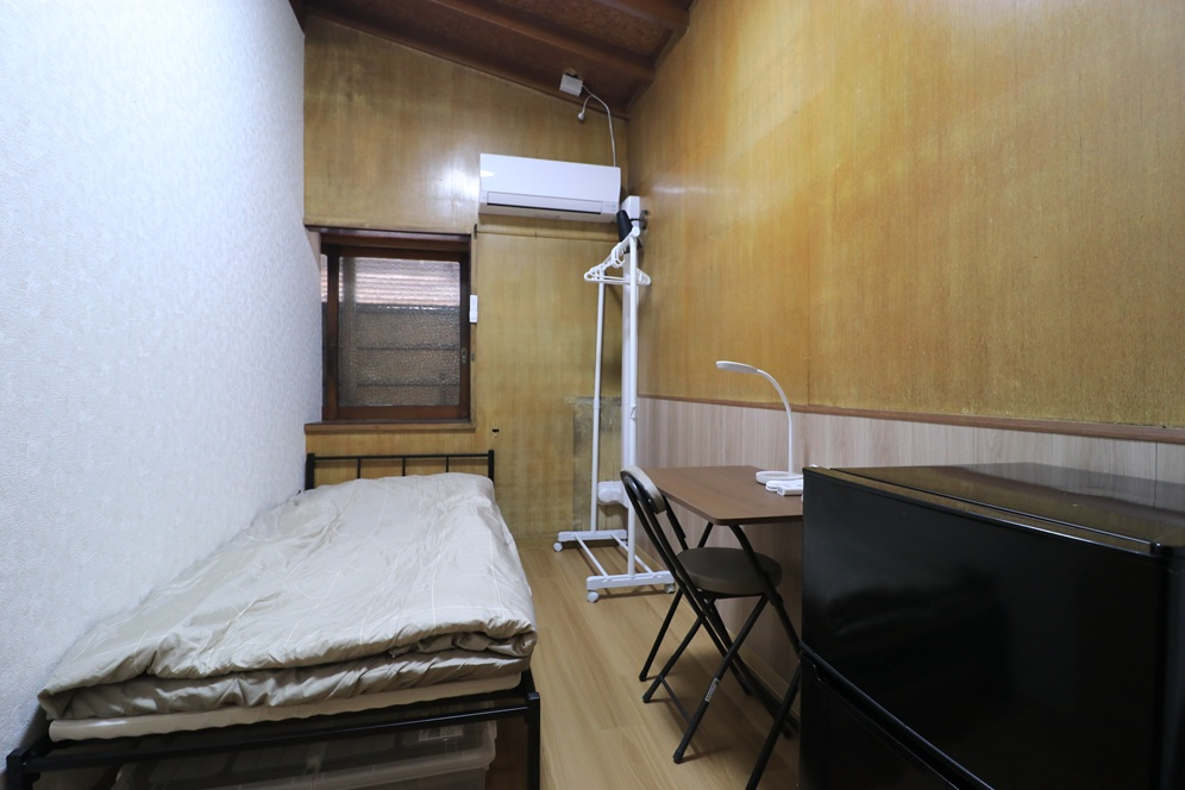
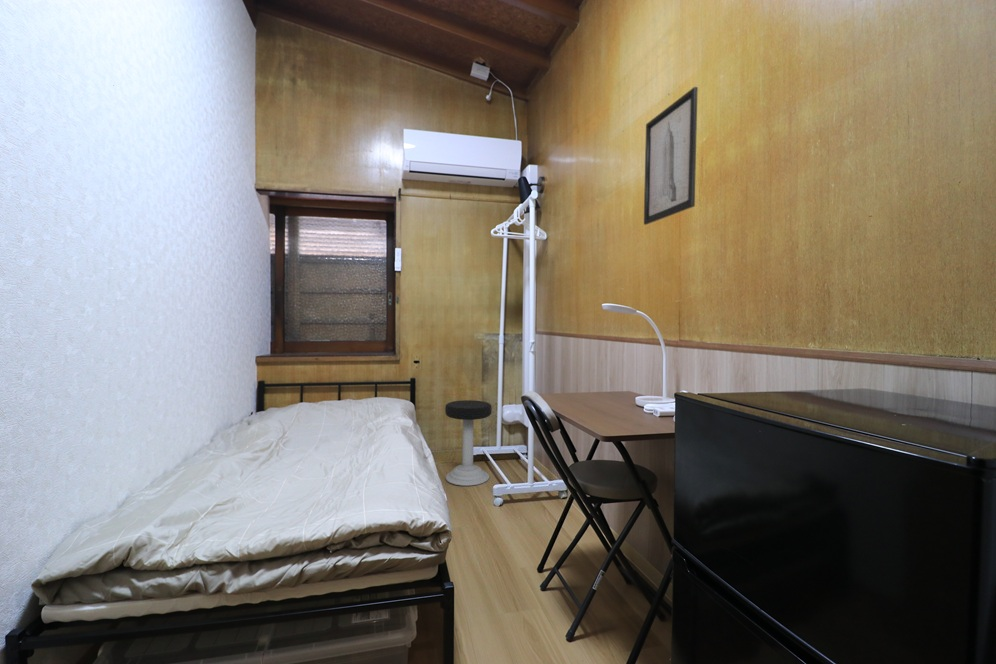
+ stool (468, 441)
+ wall art (668, 161)
